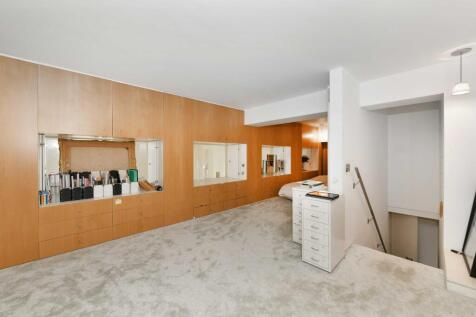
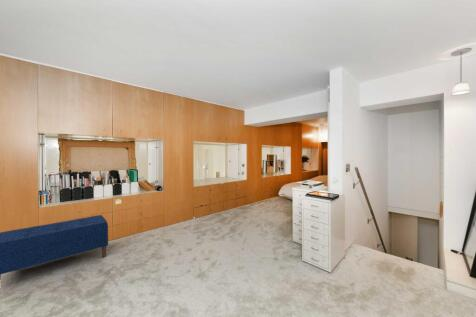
+ bench (57, 245)
